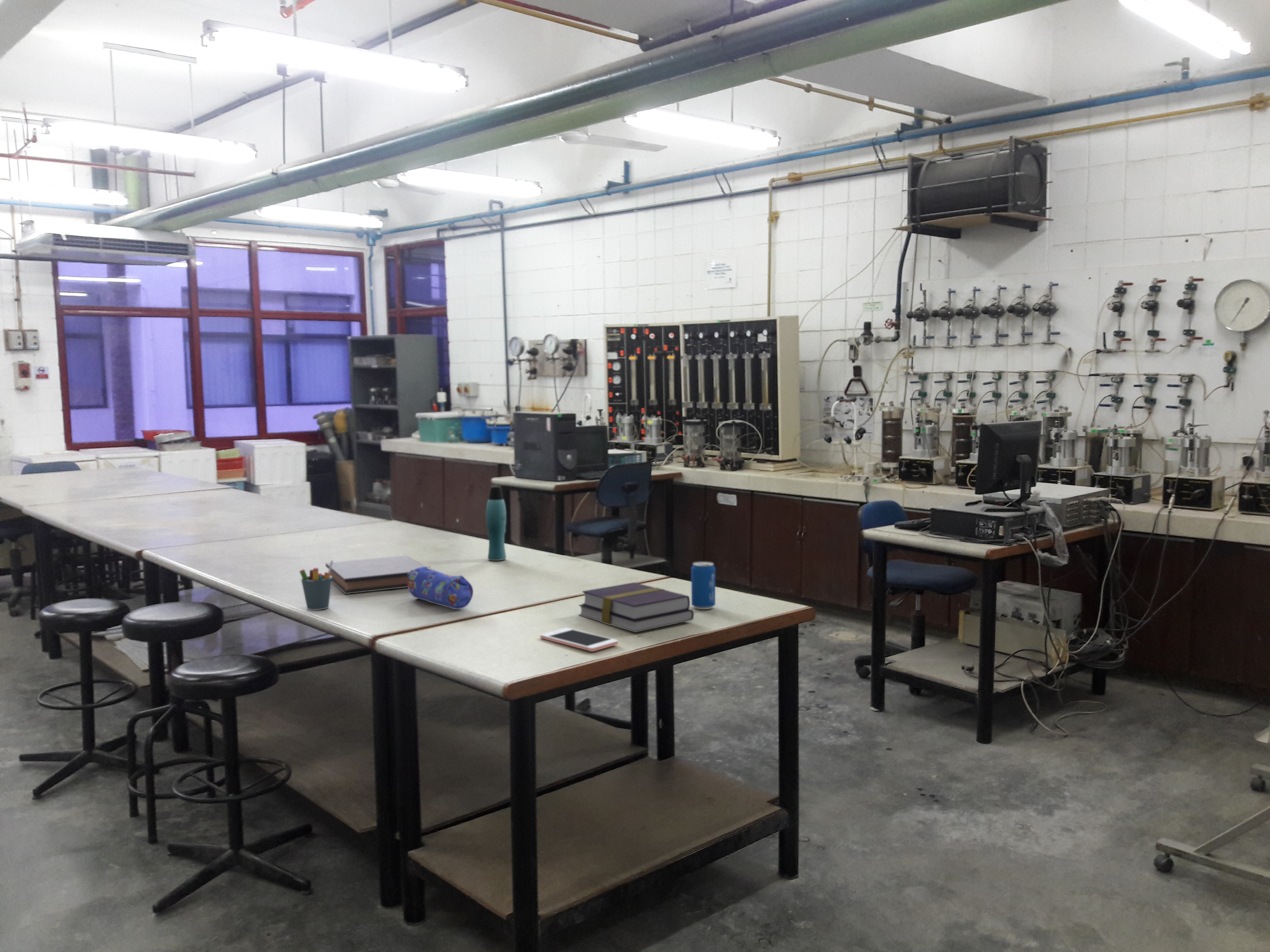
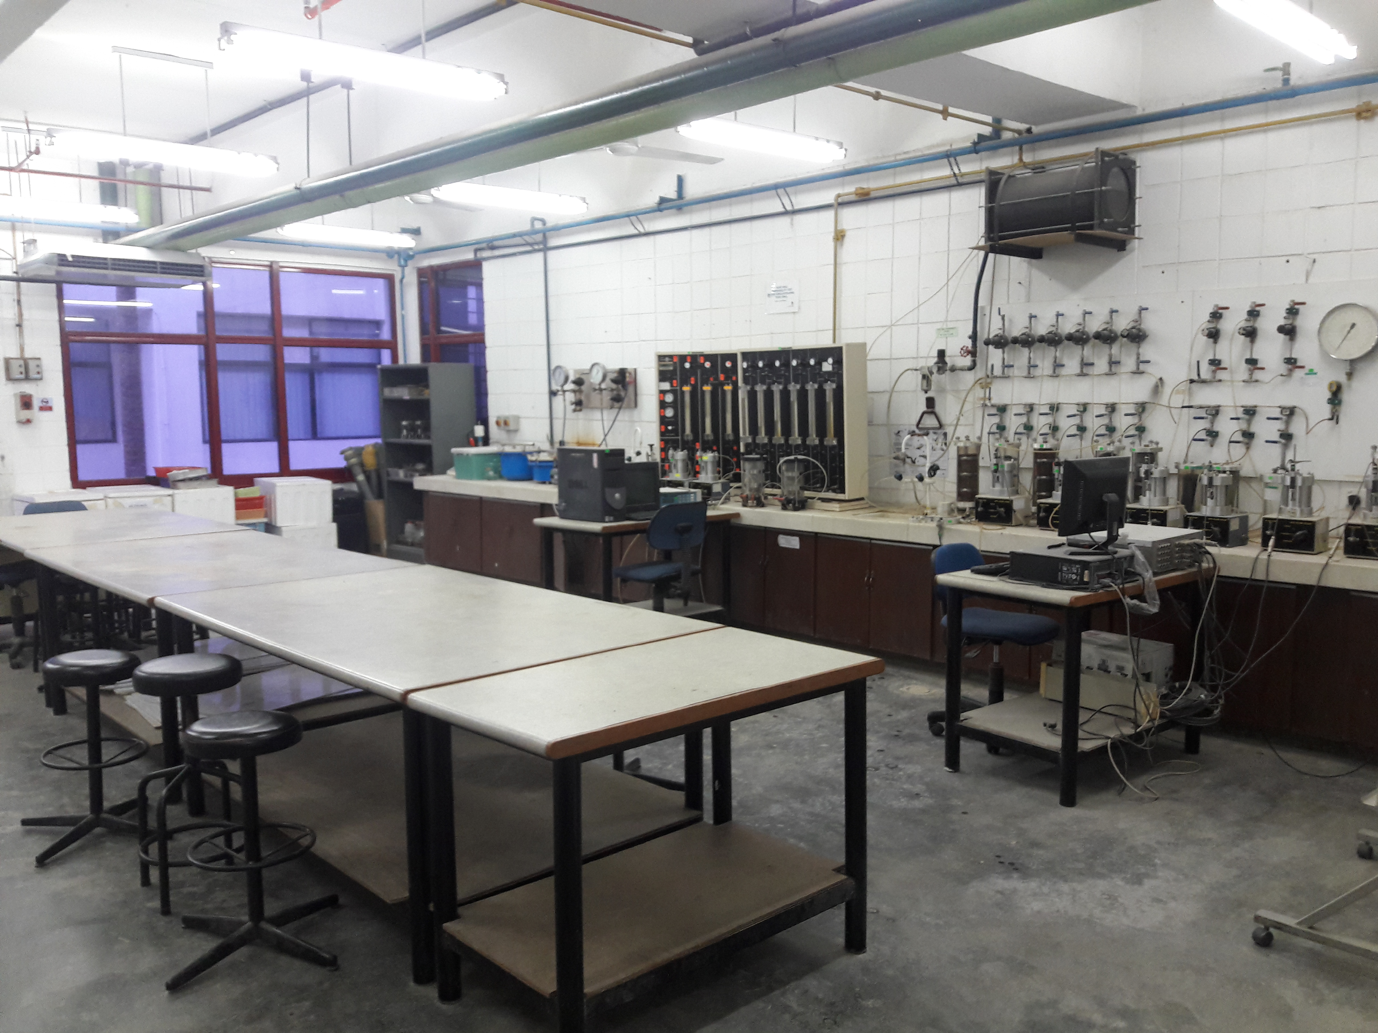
- pencil case (439, 587)
- book (635, 605)
- bottle (496, 522)
- book (379, 573)
- pen holder (317, 585)
- cell phone (579, 639)
- beverage can (703, 585)
